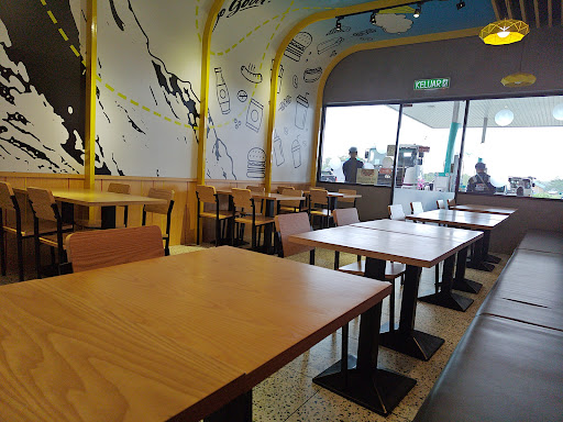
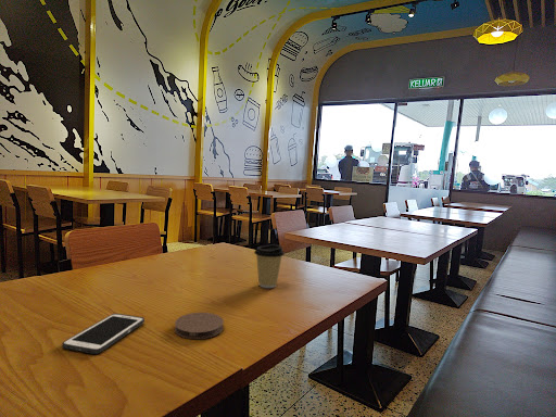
+ coaster (199, 325)
+ coffee cup (268, 266)
+ cell phone (106, 331)
